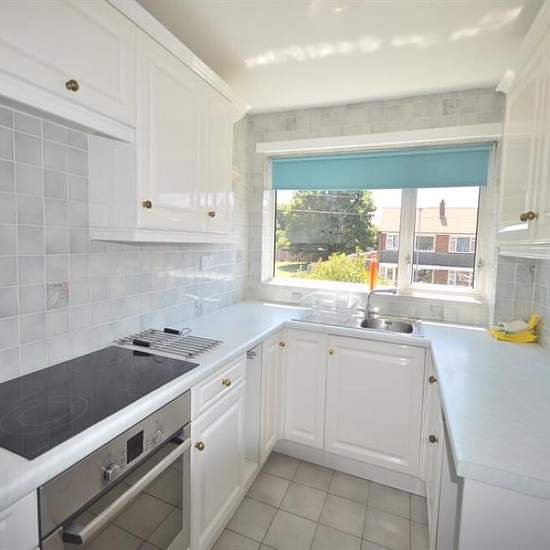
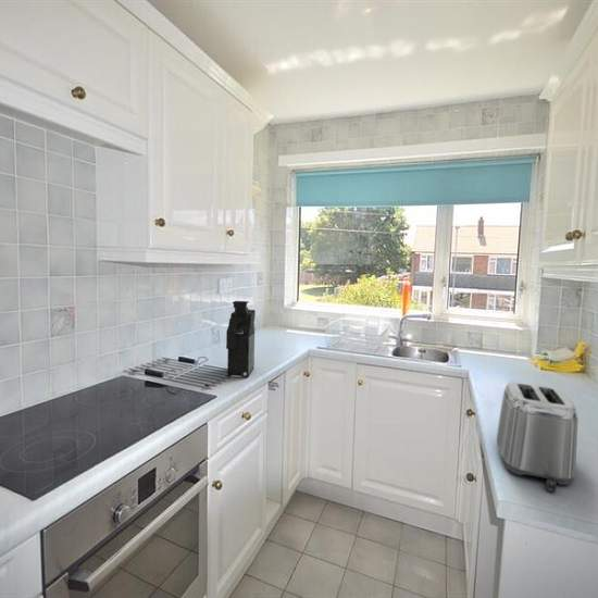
+ toaster (535, 427)
+ coffee maker (241, 337)
